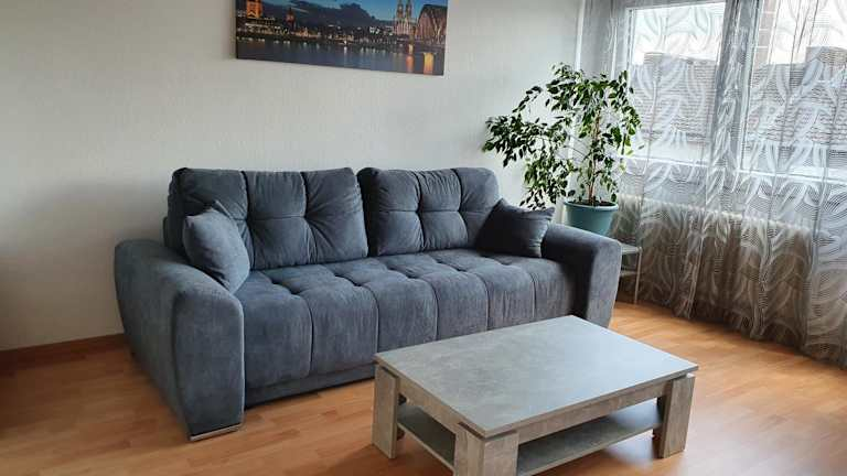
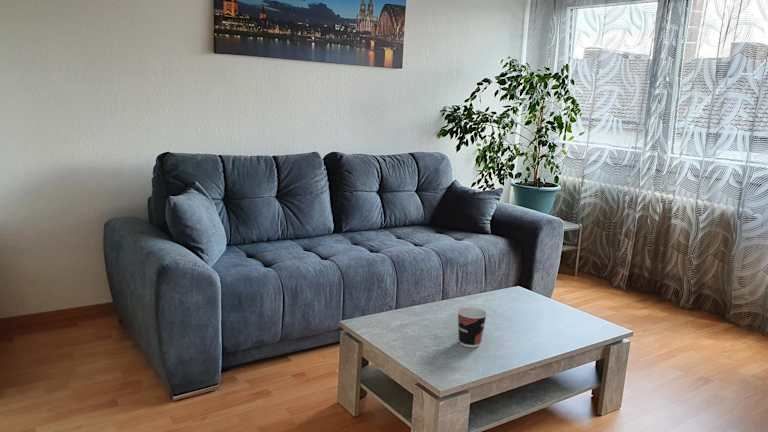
+ cup (470, 327)
